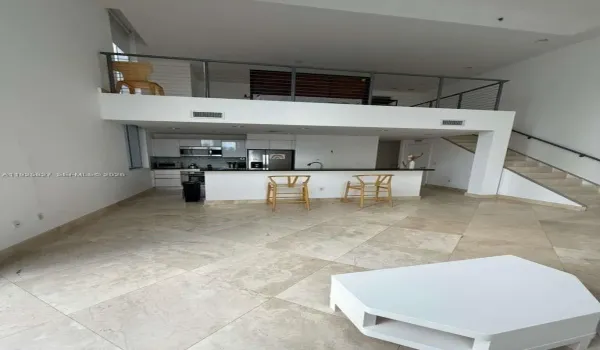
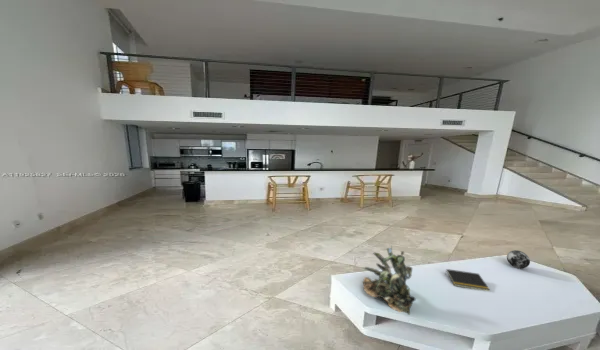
+ decorative orb (518, 259)
+ plant (389, 271)
+ notepad (466, 279)
